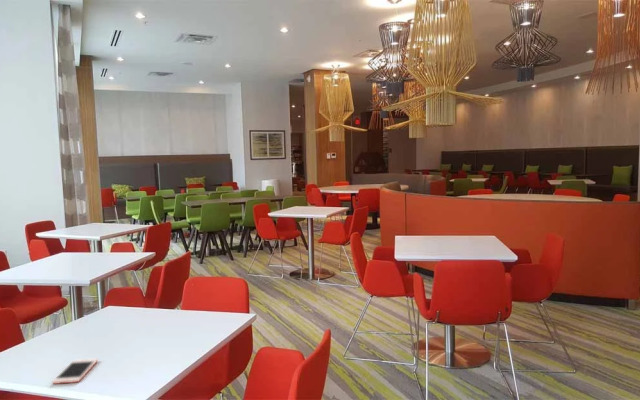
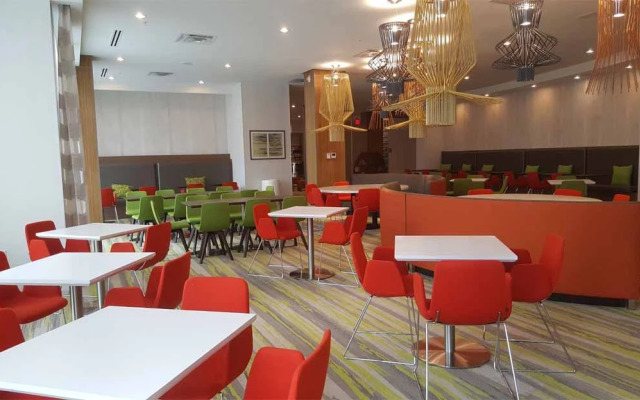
- cell phone (76, 370)
